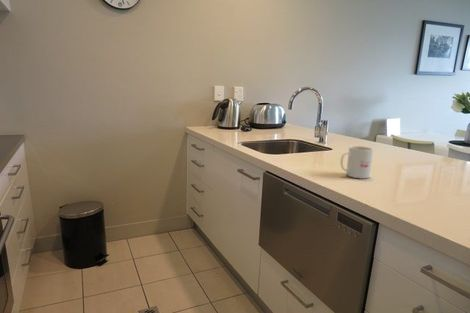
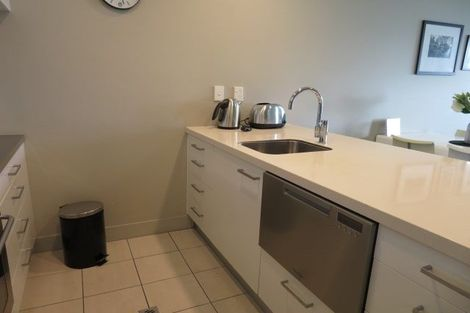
- mug (355, 161)
